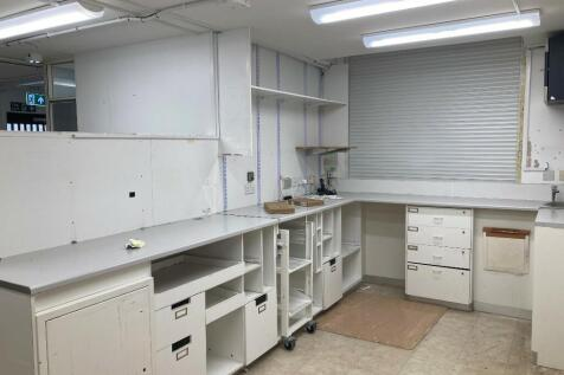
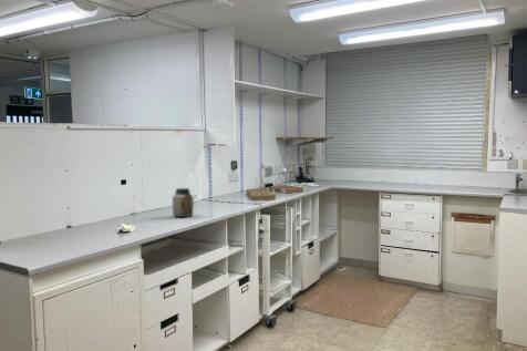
+ jar (183, 202)
